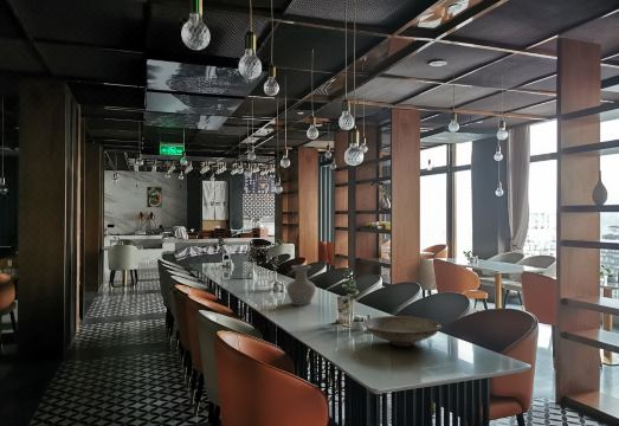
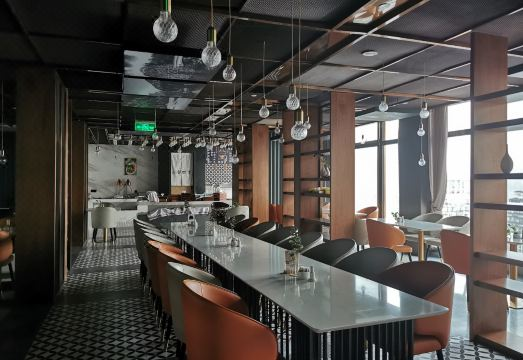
- decorative bowl (401, 333)
- vase (301, 284)
